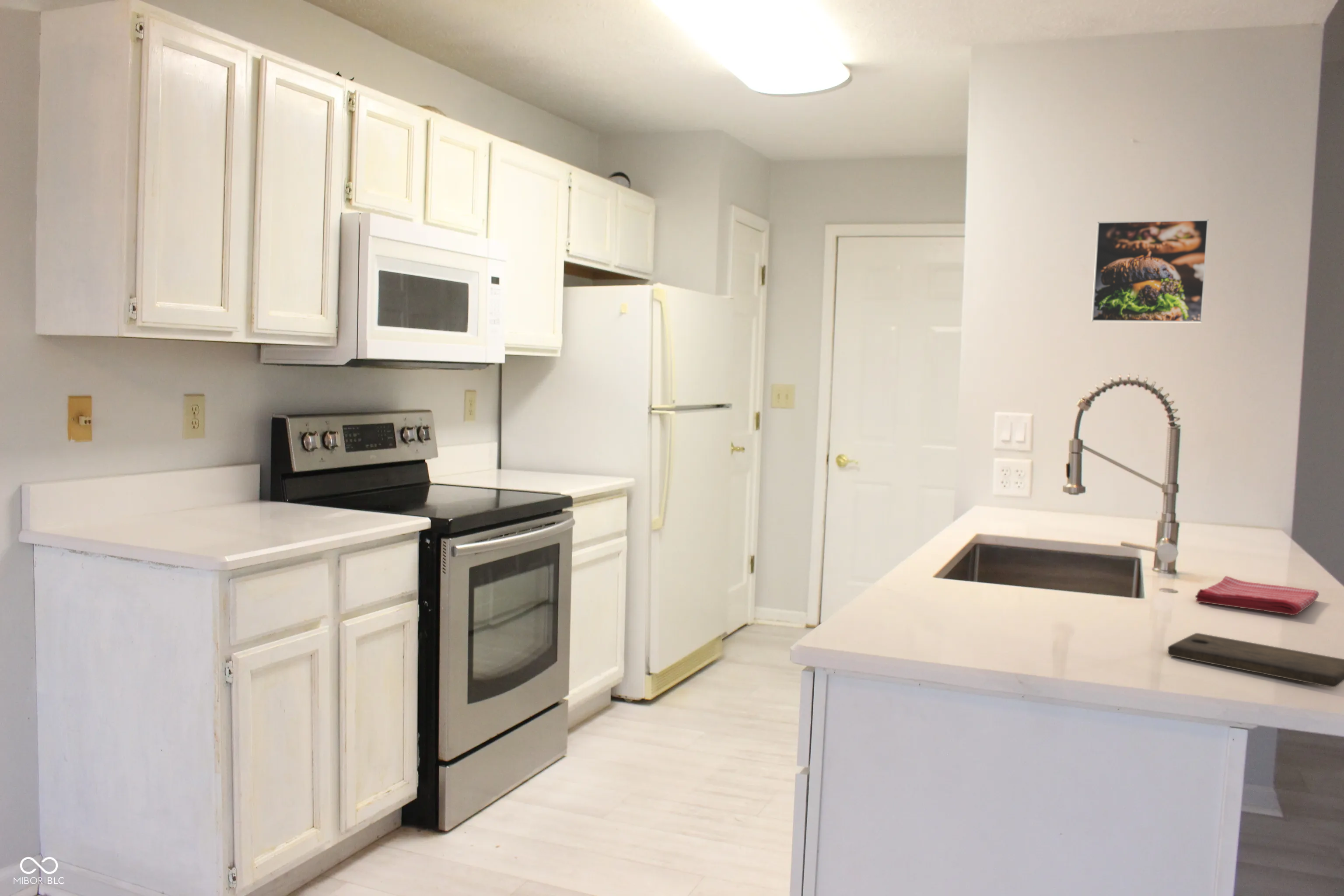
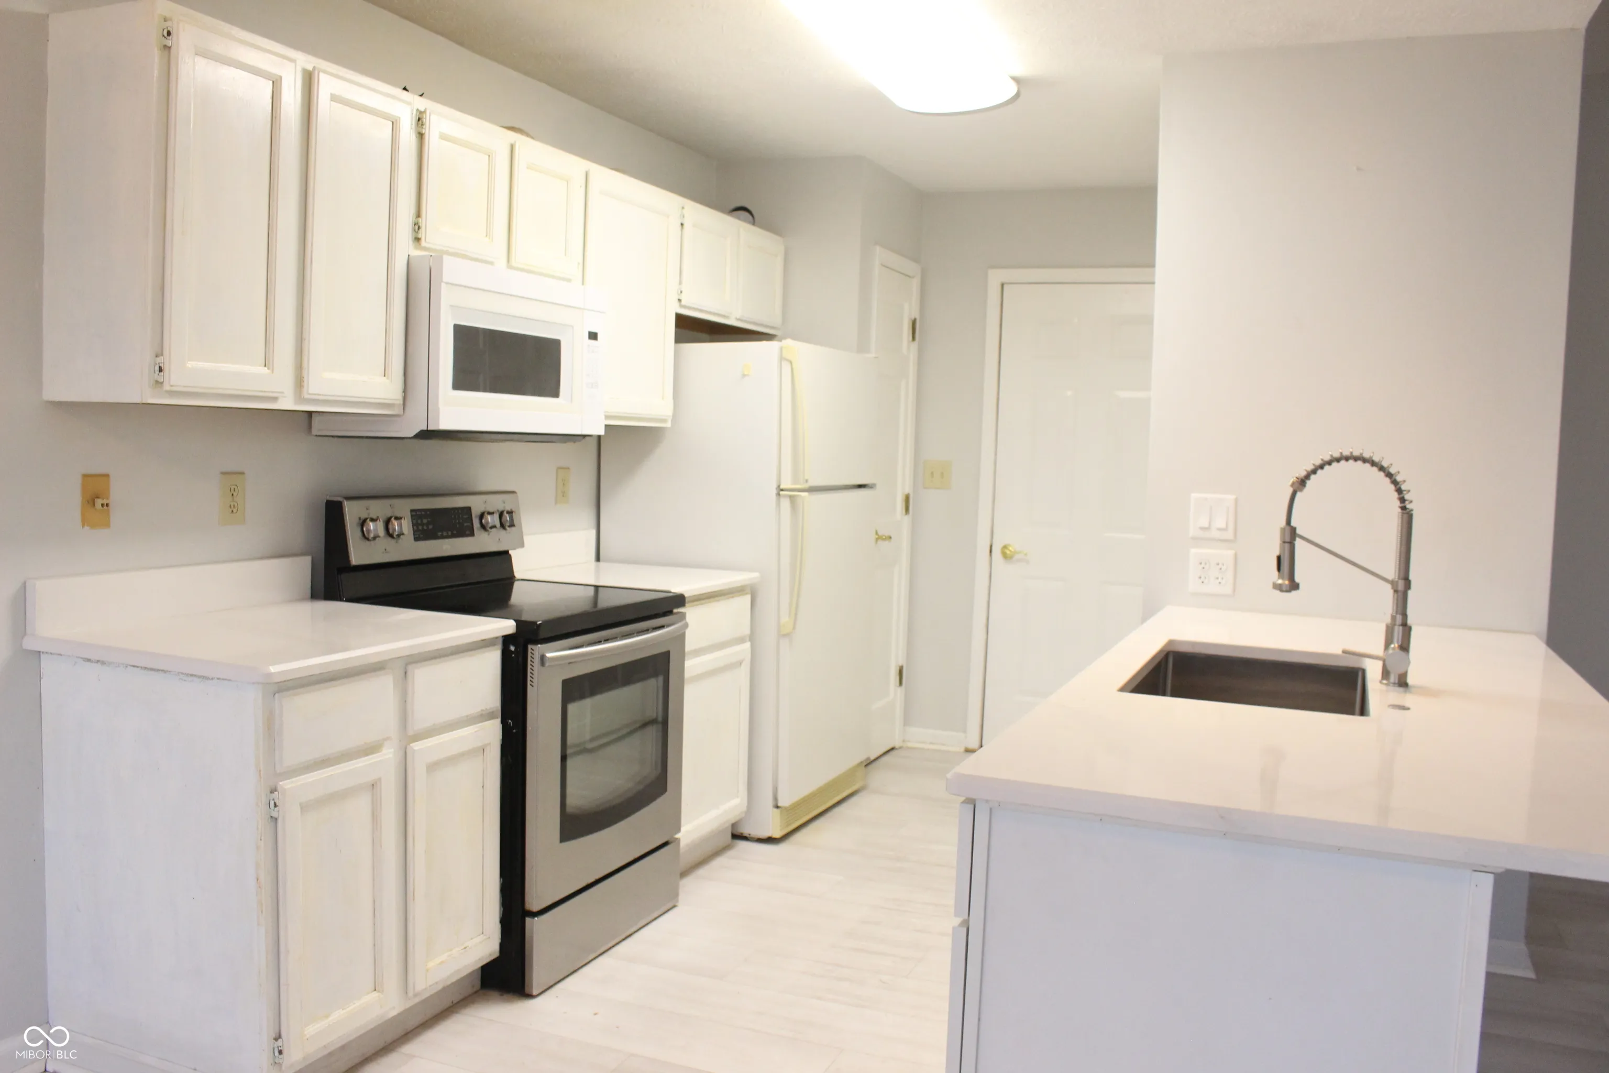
- dish towel (1258, 594)
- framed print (1148, 272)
- cutting board (1260, 658)
